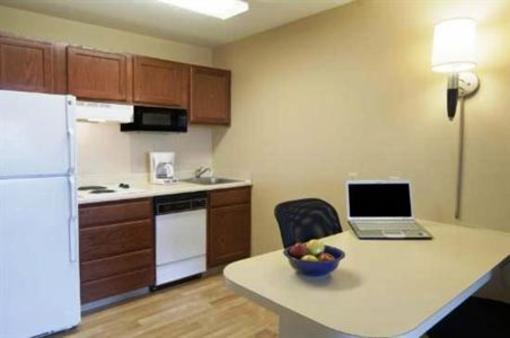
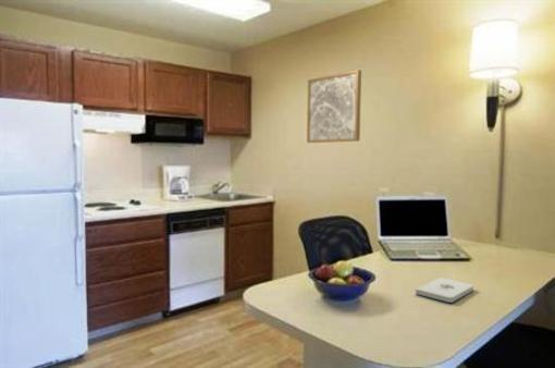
+ notepad (445, 289)
+ wall art (332, 108)
